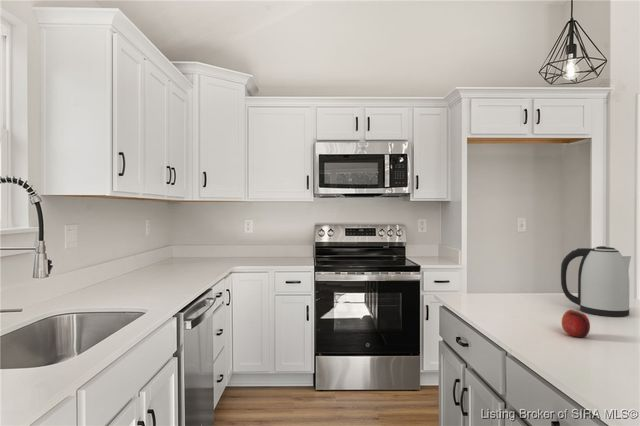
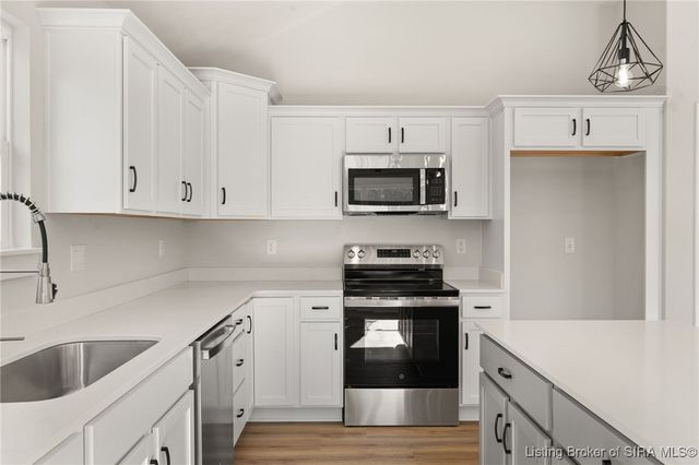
- fruit (575, 322)
- kettle (594, 278)
